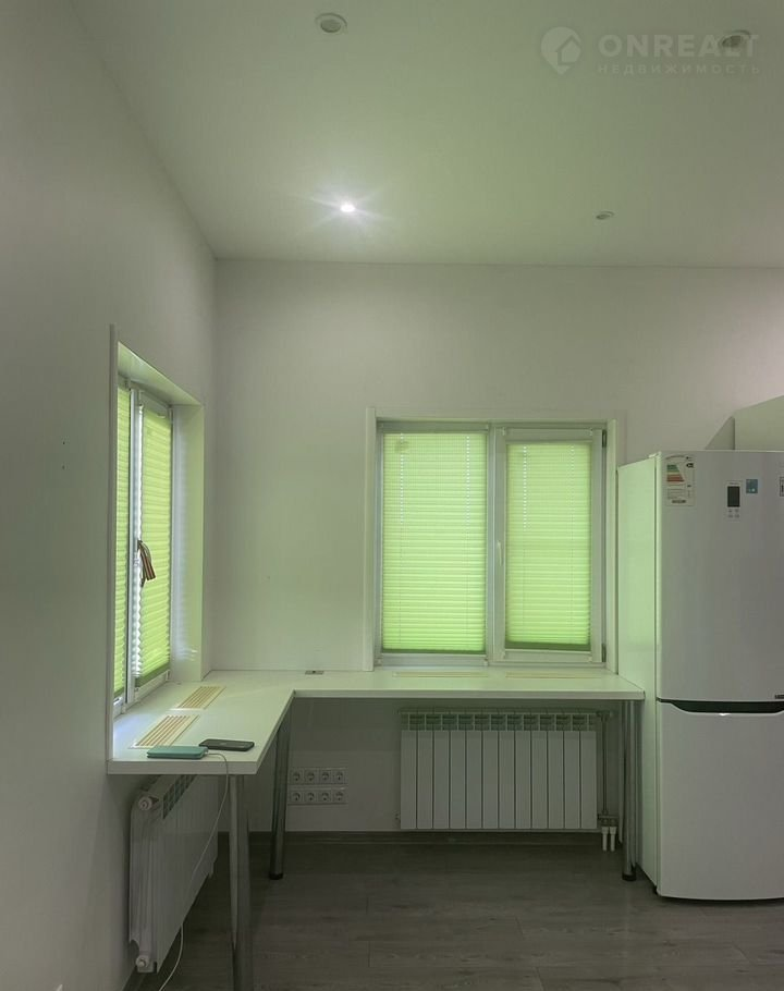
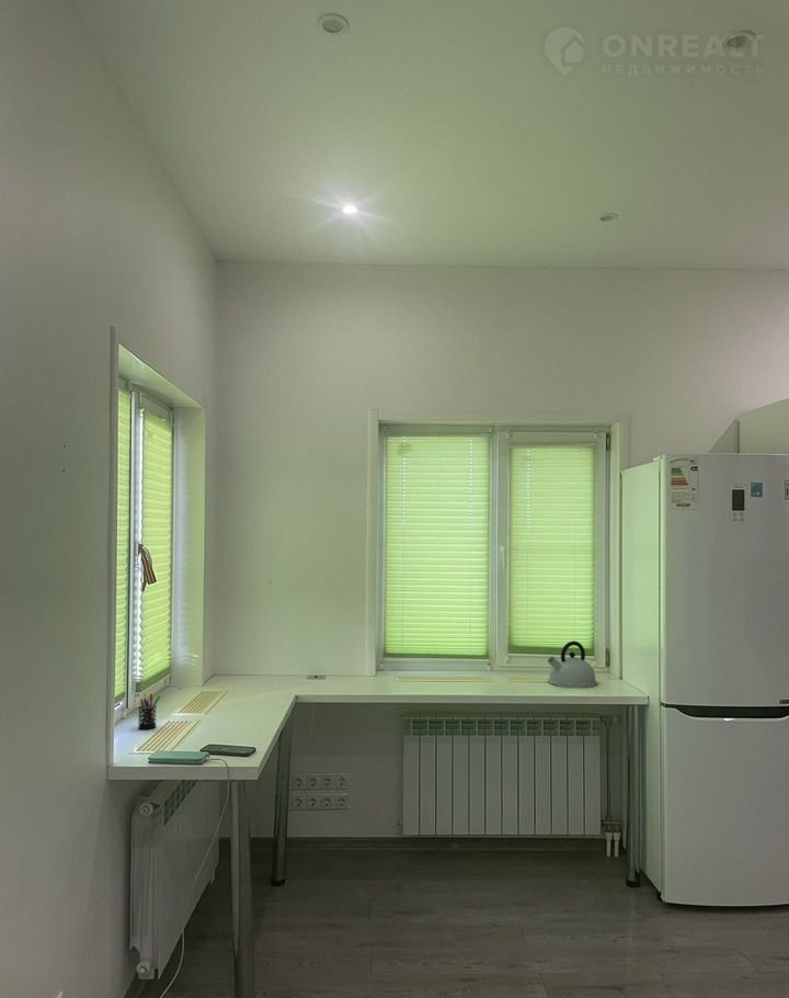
+ pen holder (149, 710)
+ kettle (570, 661)
